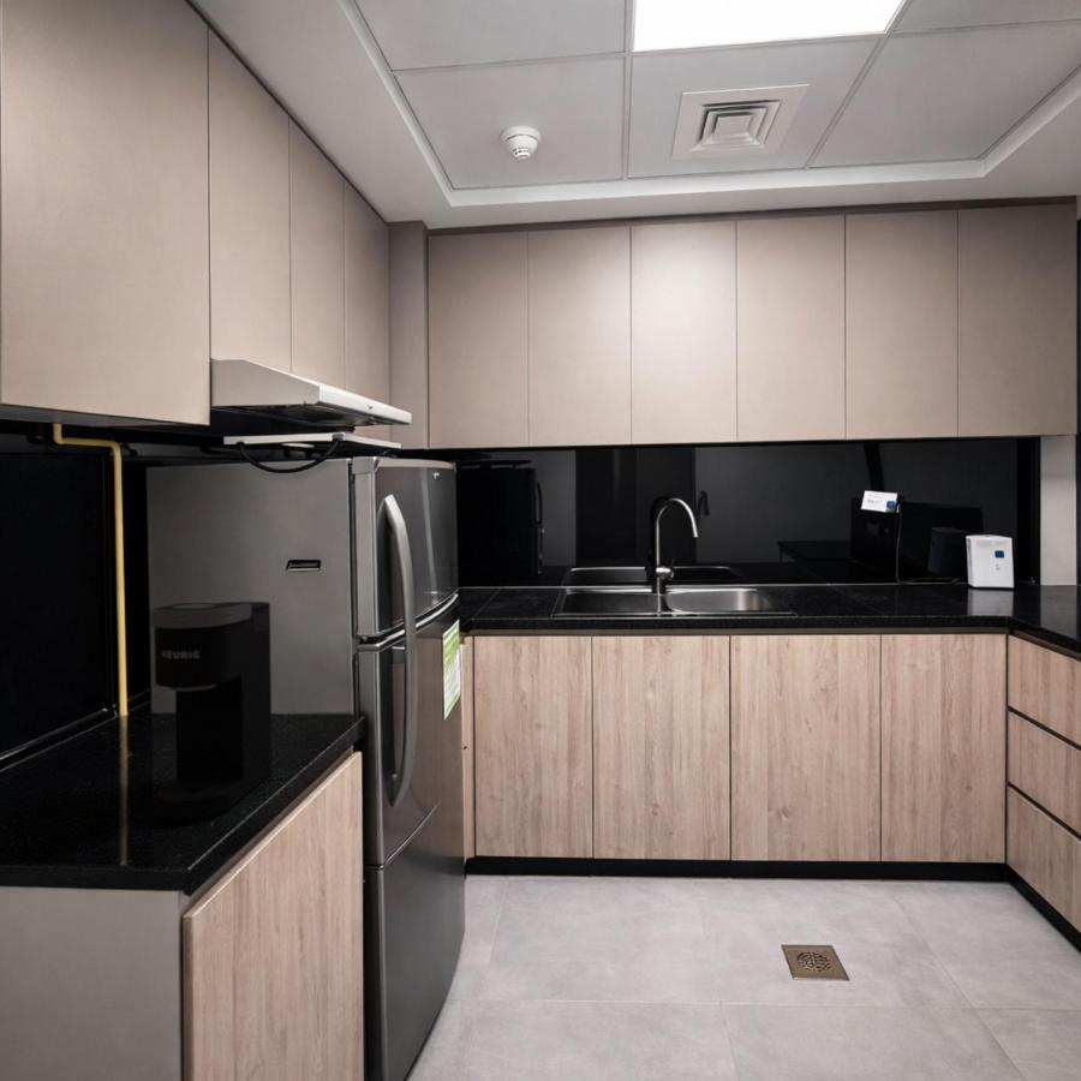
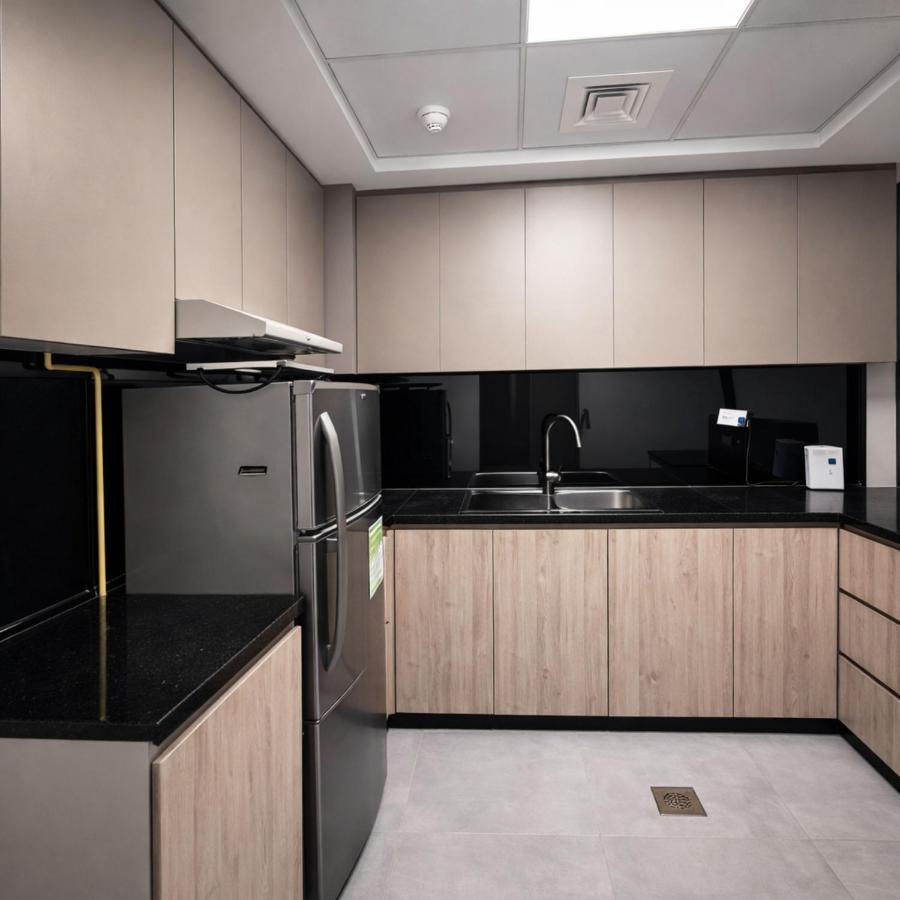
- coffee maker (216, 697)
